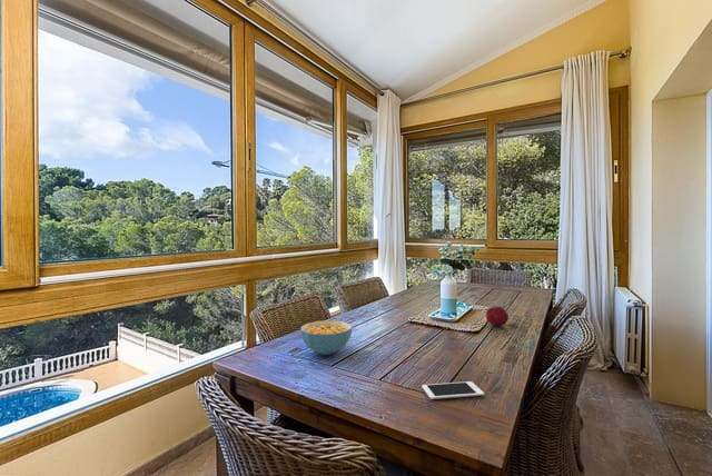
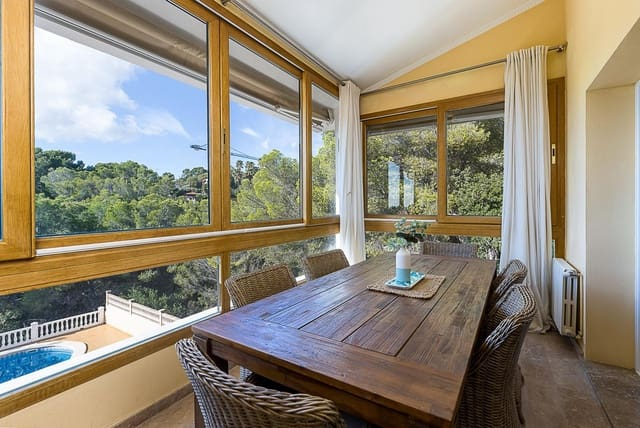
- cereal bowl (326, 339)
- fruit (496, 315)
- cell phone (452, 389)
